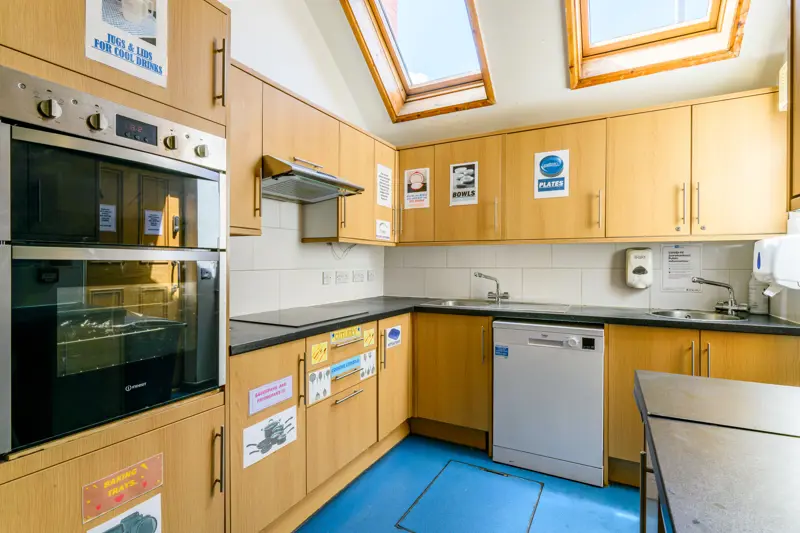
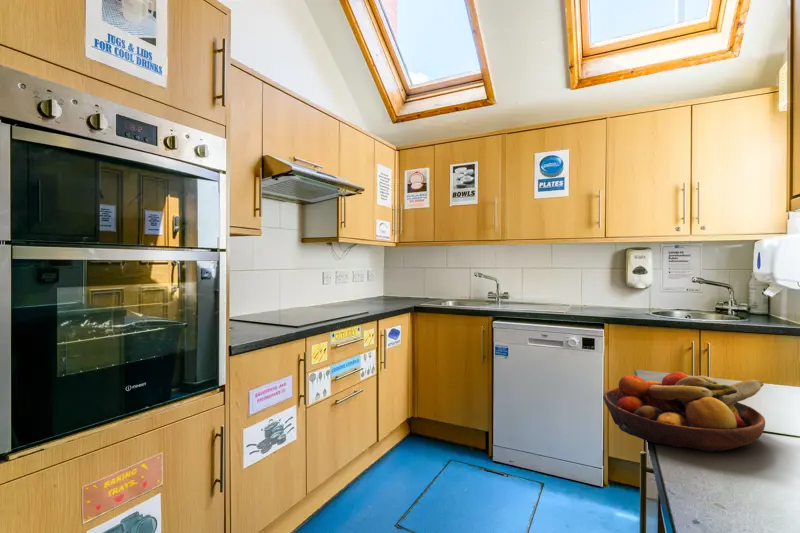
+ fruit bowl (677, 398)
